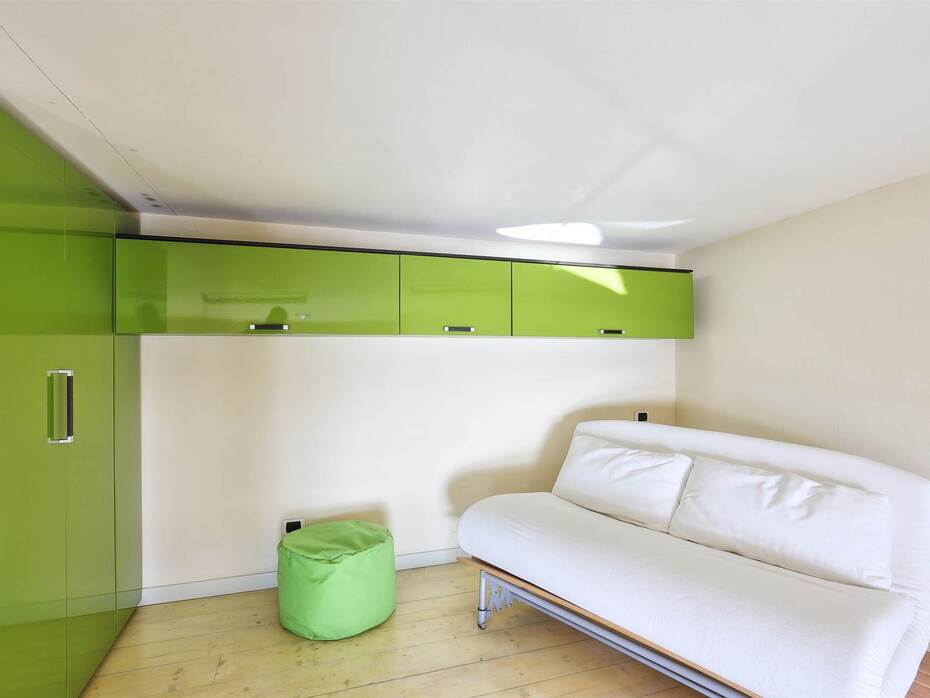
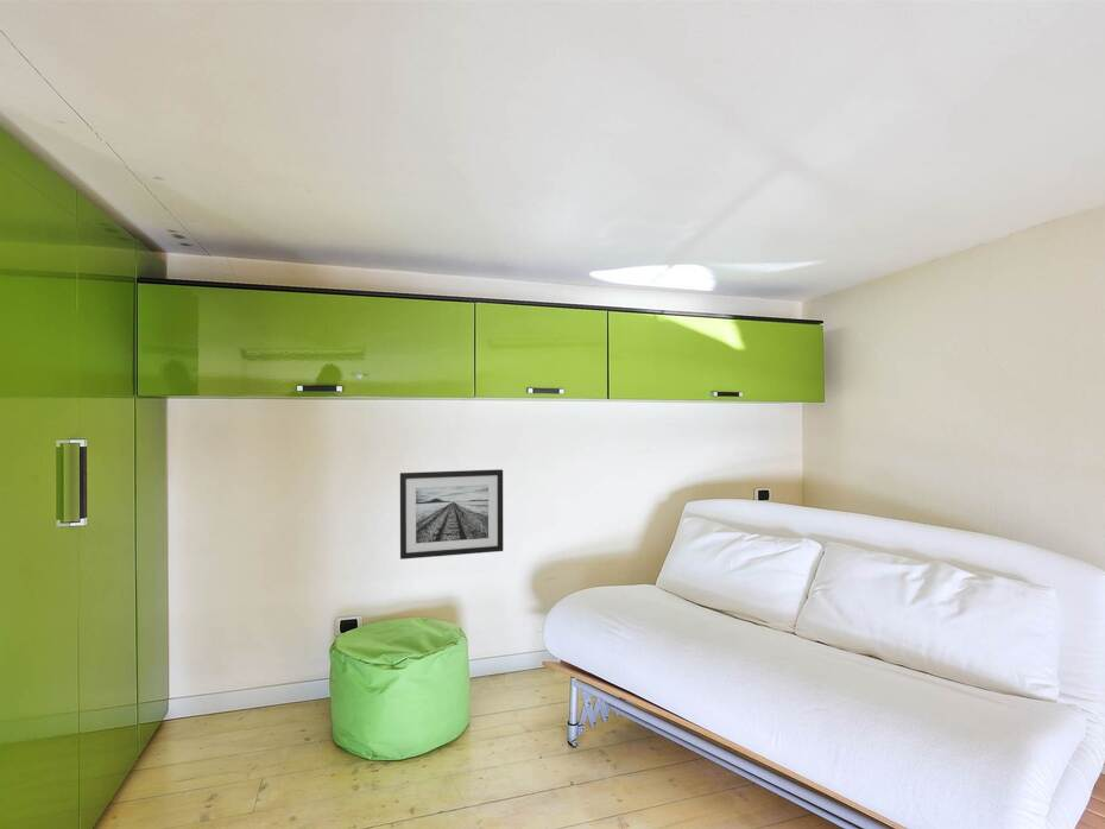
+ wall art (453, 512)
